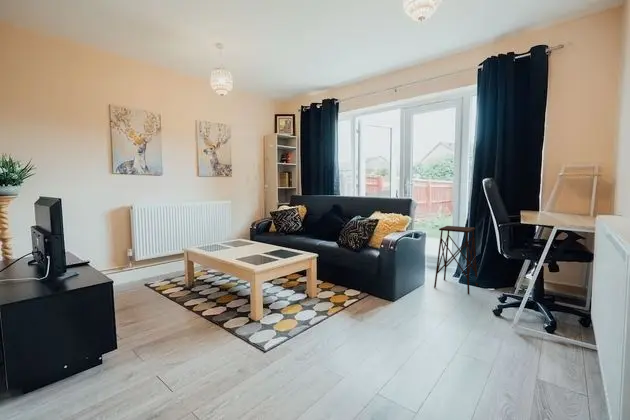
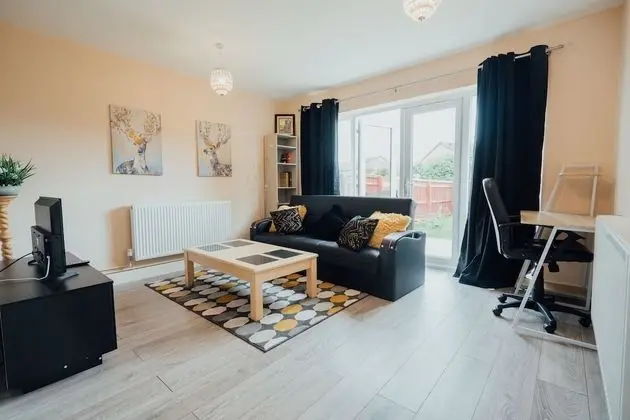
- side table (455, 256)
